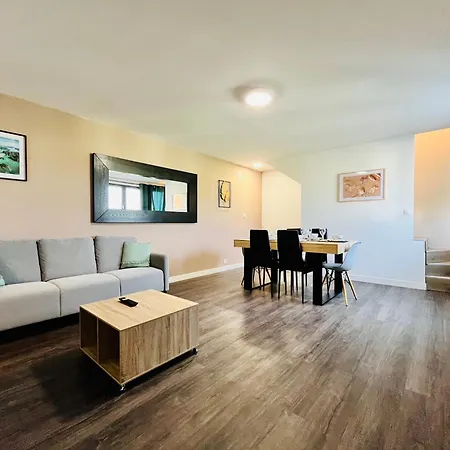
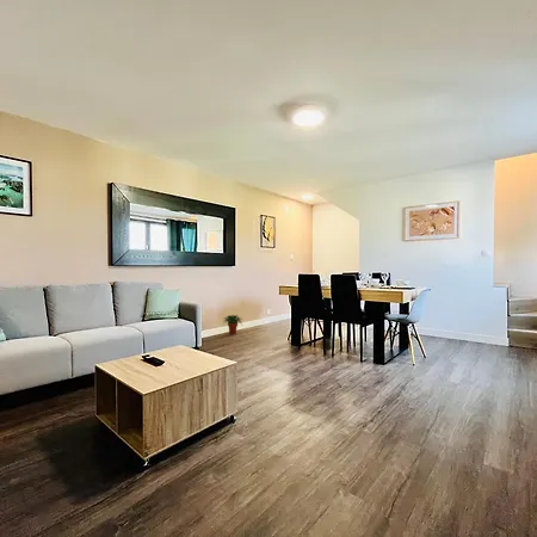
+ potted plant (233, 323)
